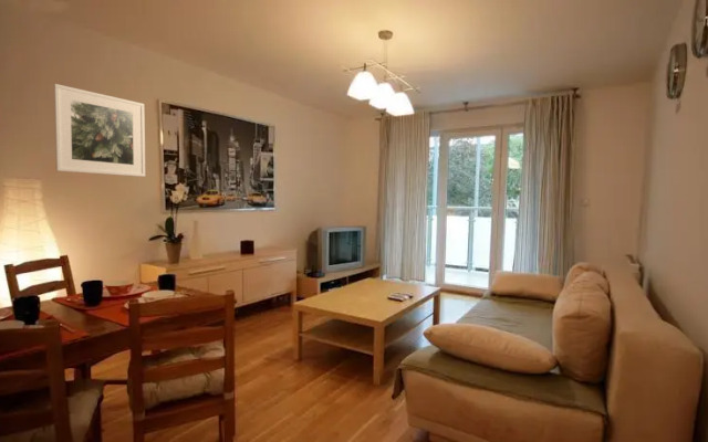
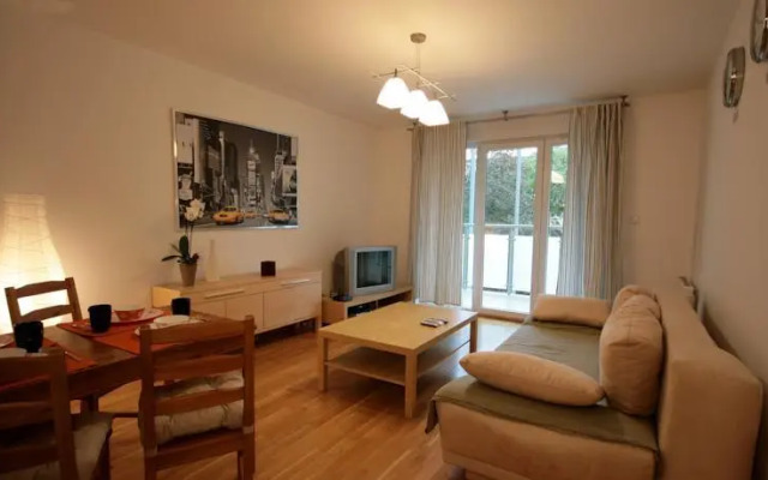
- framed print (103, 134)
